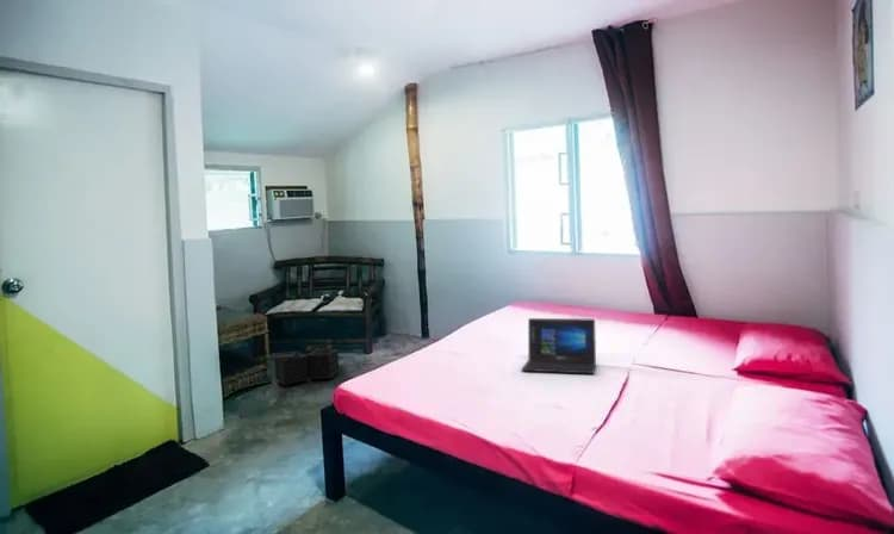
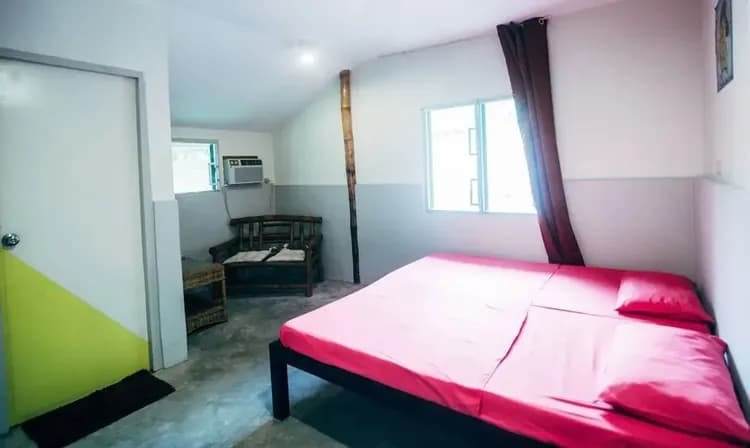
- storage bin (308, 361)
- laptop (558, 344)
